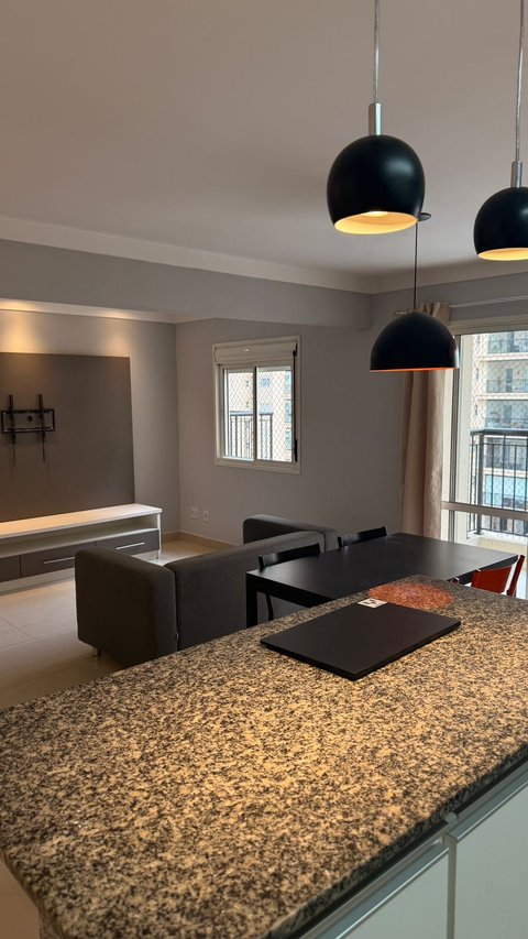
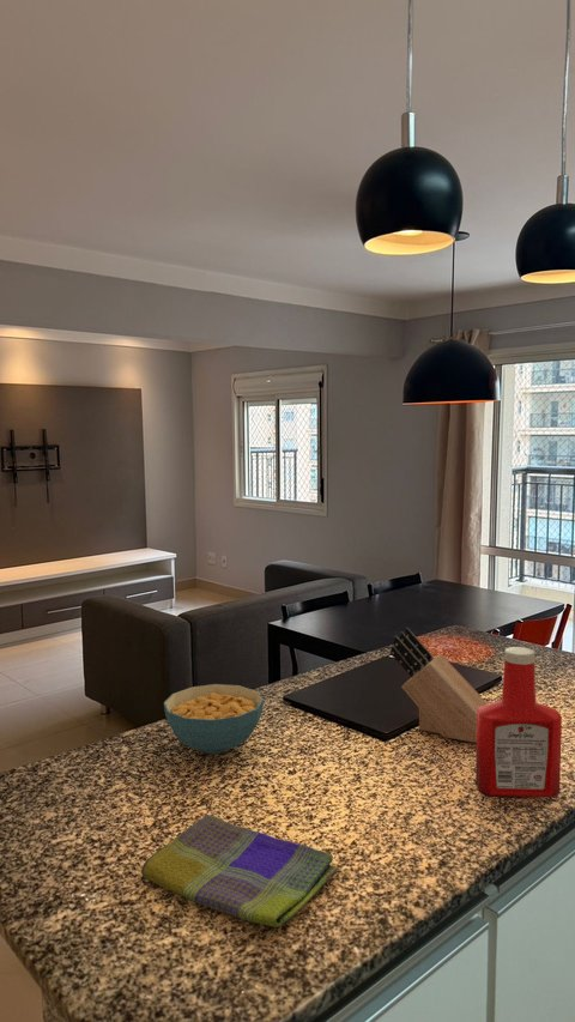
+ dish towel (237, 865)
+ knife block (447, 683)
+ soap bottle (518, 720)
+ cereal bowl (213, 724)
